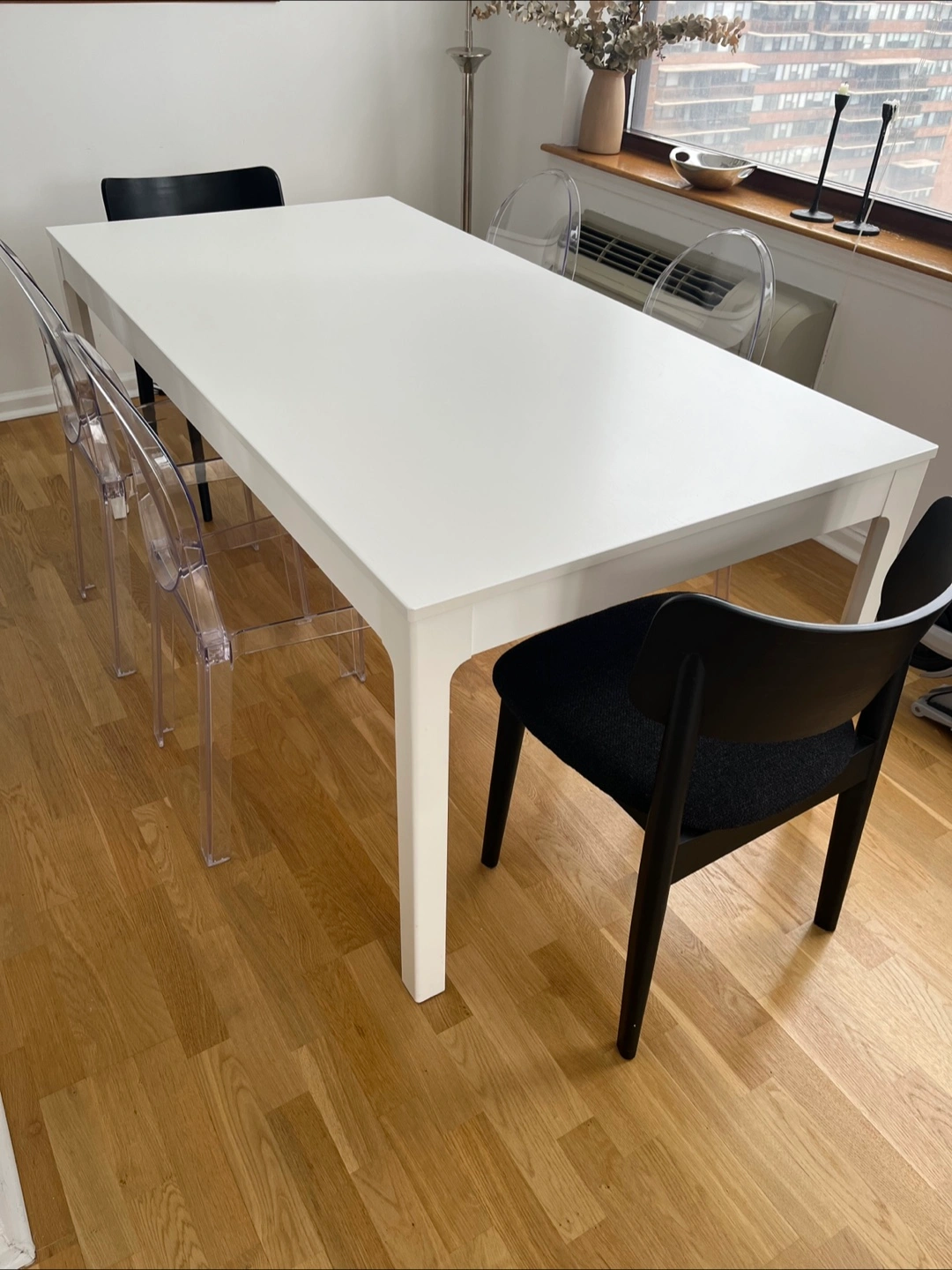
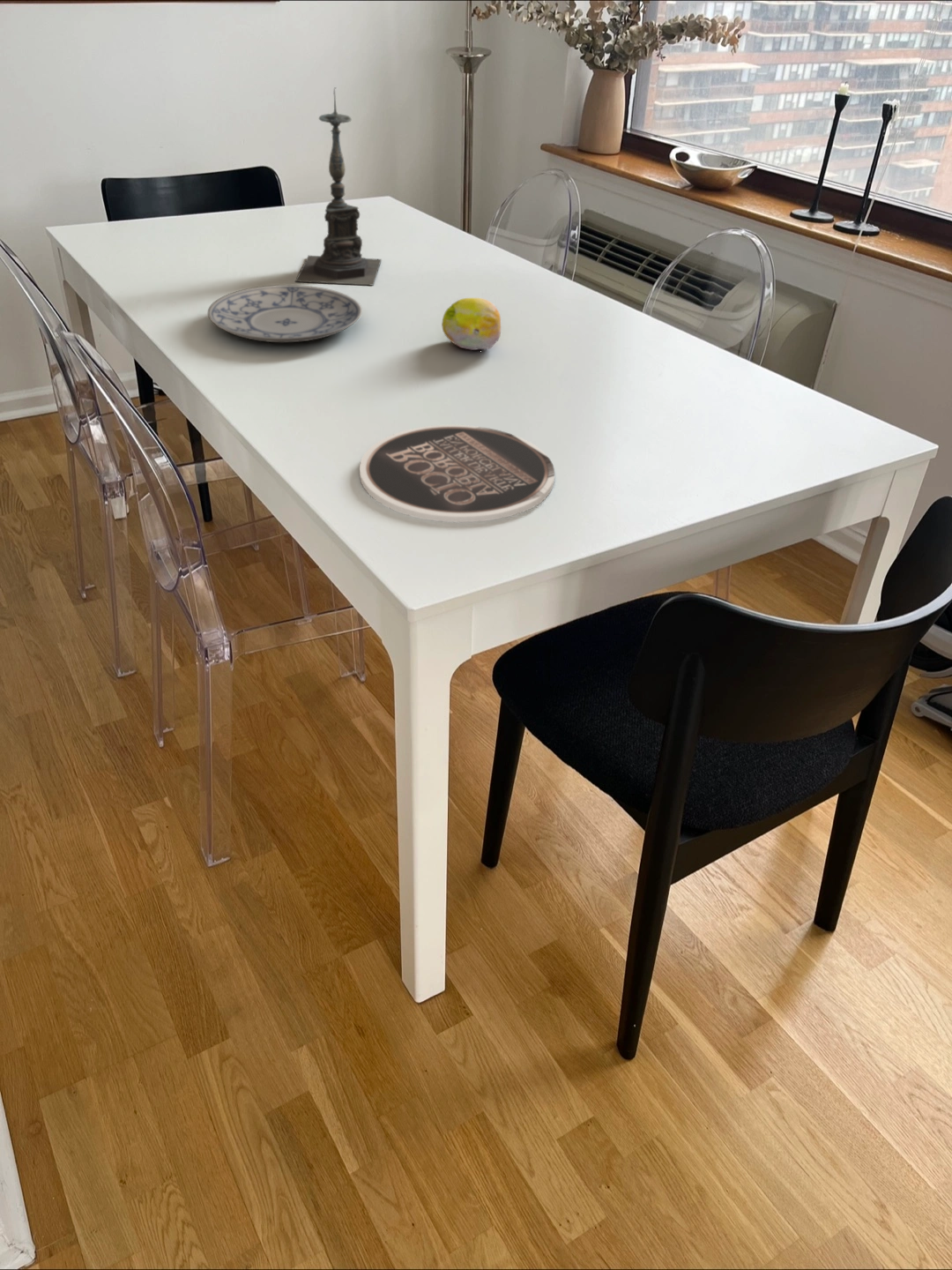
+ plate (286, 318)
+ fruit (470, 322)
+ plate (457, 470)
+ candle holder (336, 183)
